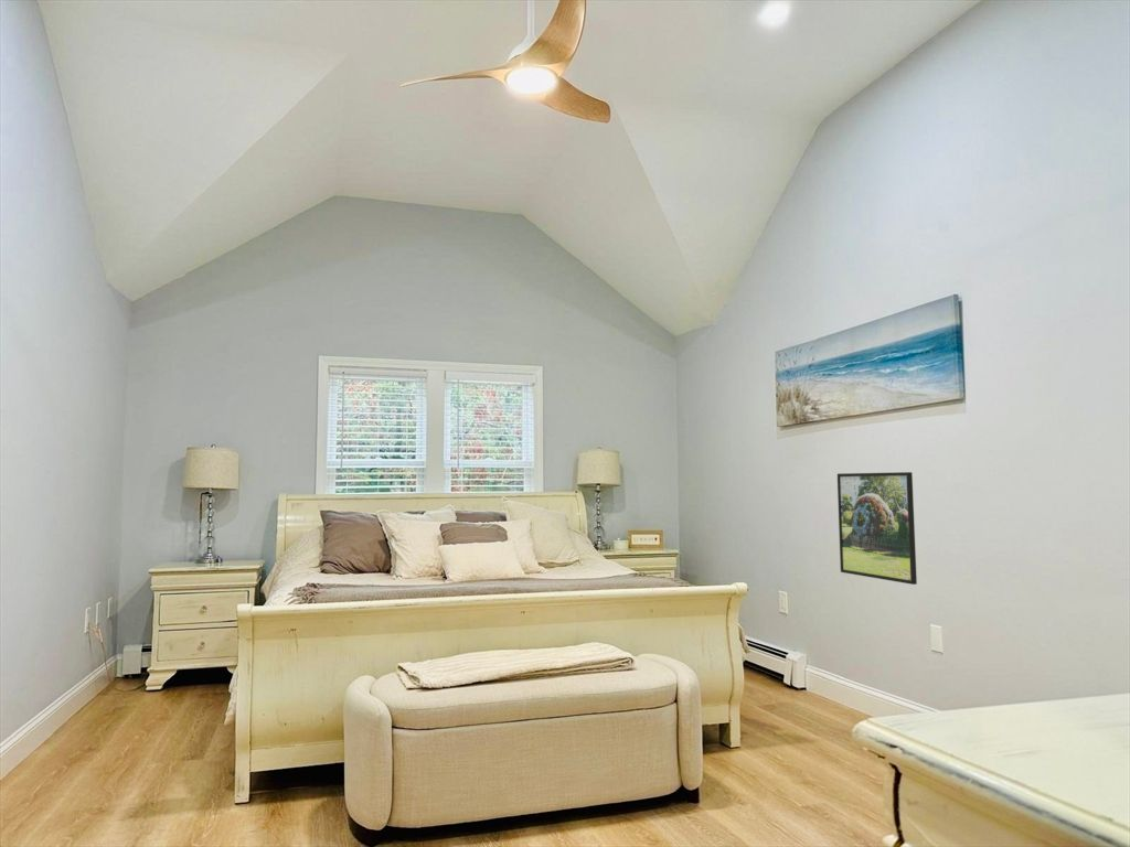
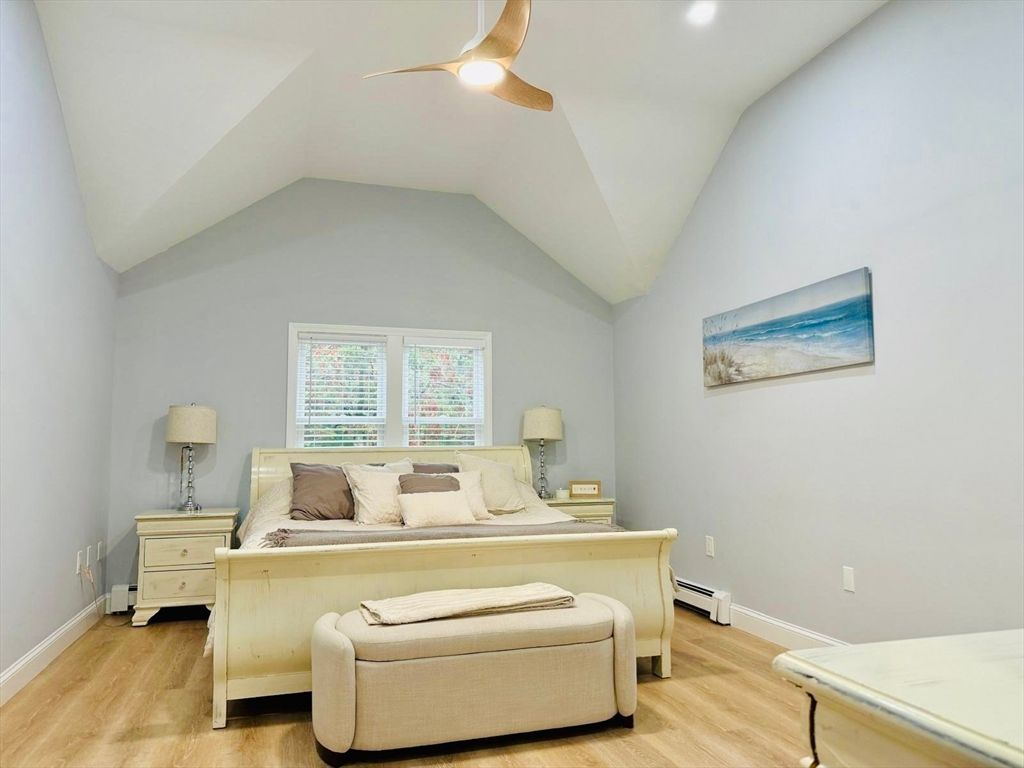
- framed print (874, 525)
